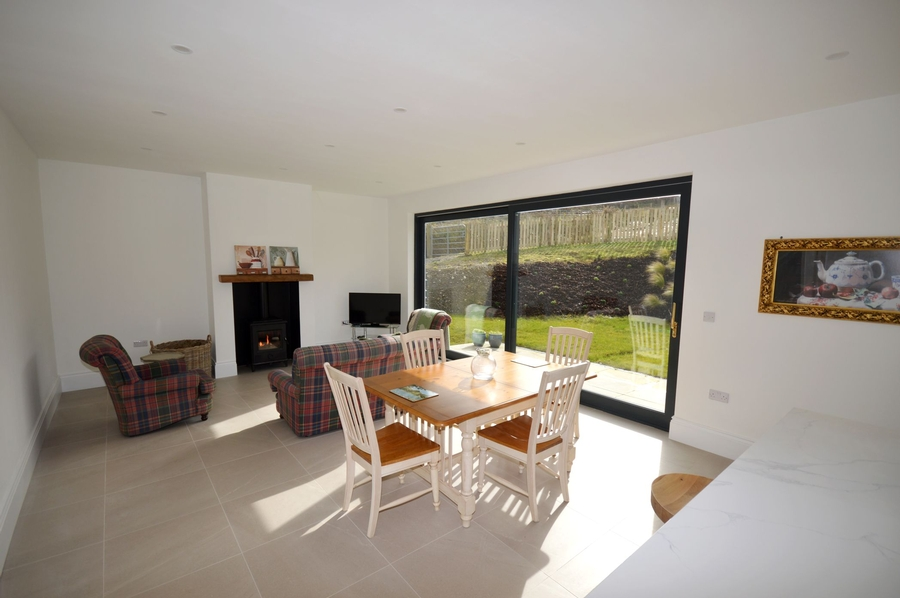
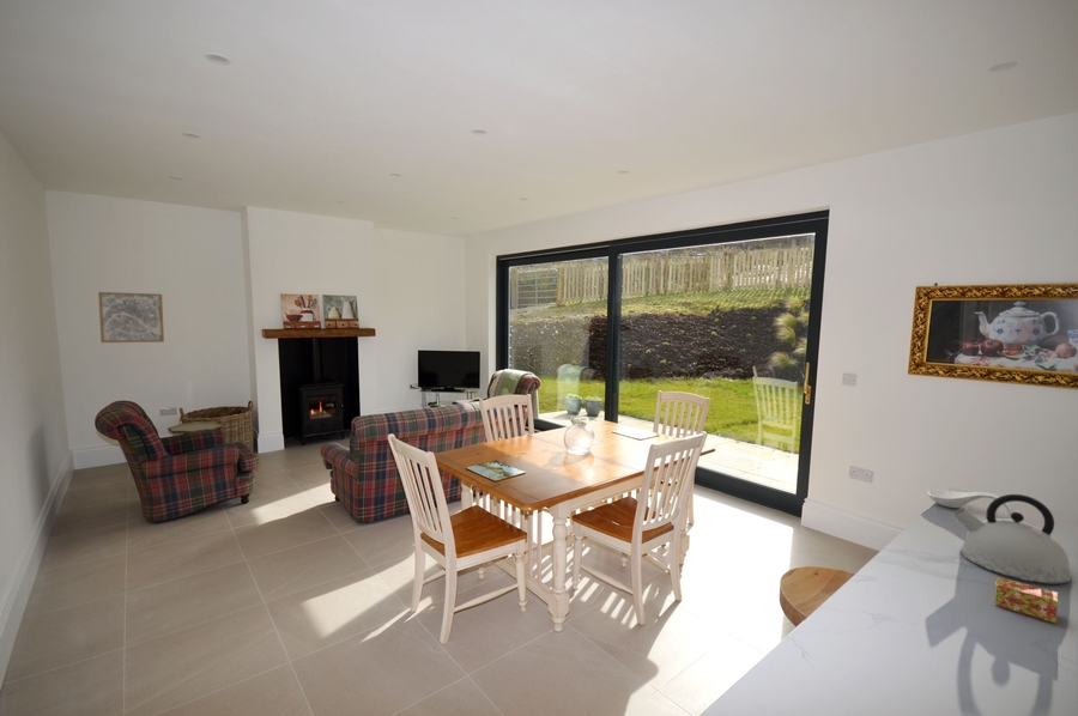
+ wall art (132, 317)
+ spoon rest (969, 499)
+ tea box (1025, 597)
+ kettle (1010, 528)
